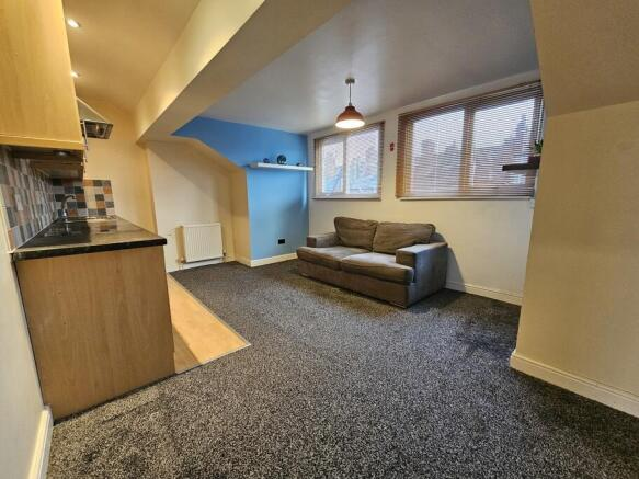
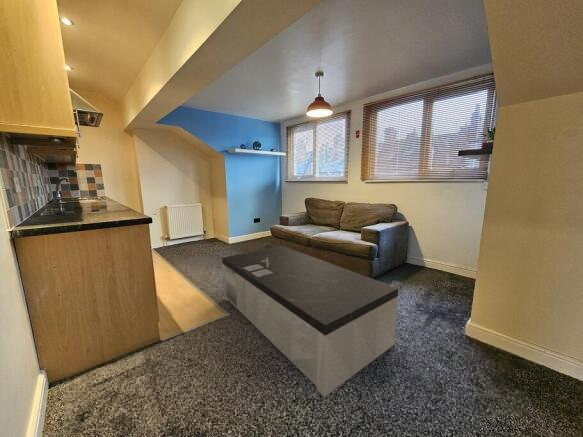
+ coffee table (295, 290)
